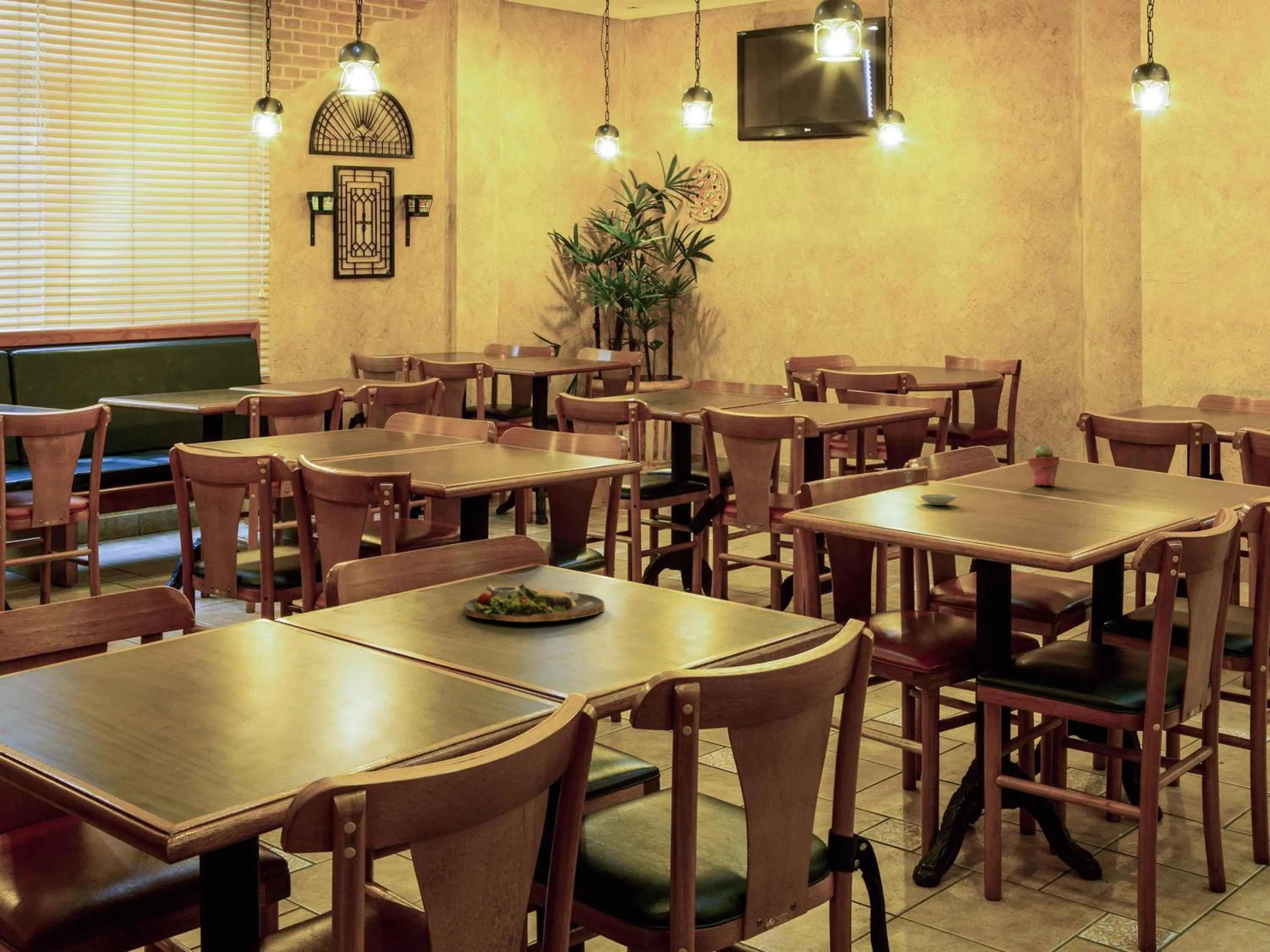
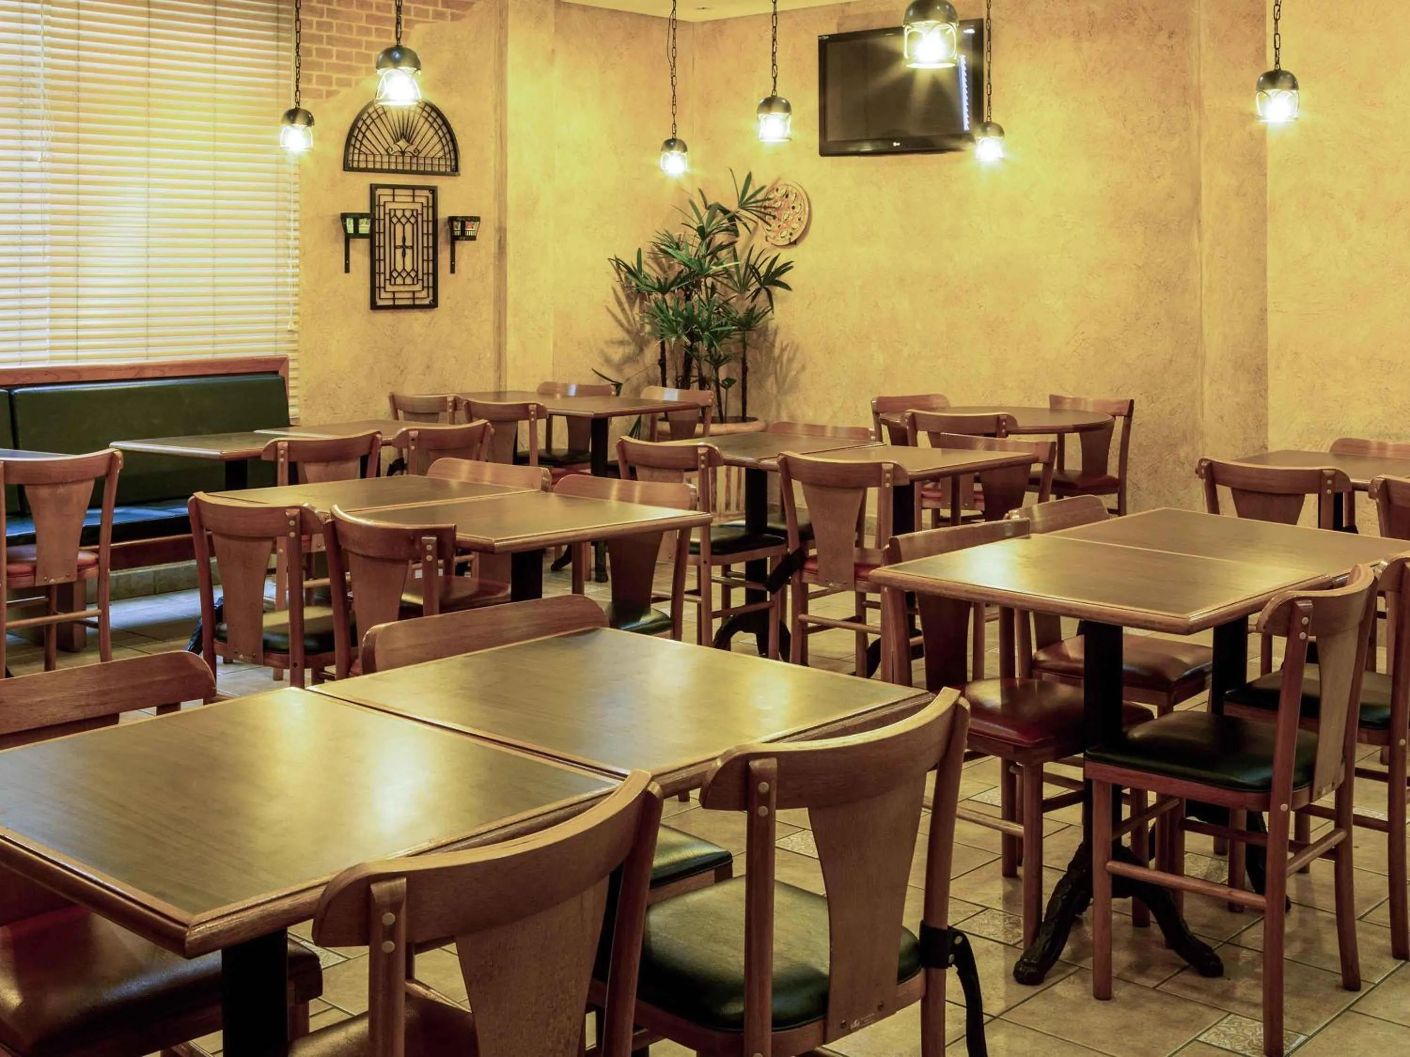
- dinner plate (533, 595)
- potted succulent (1044, 465)
- saucer (938, 500)
